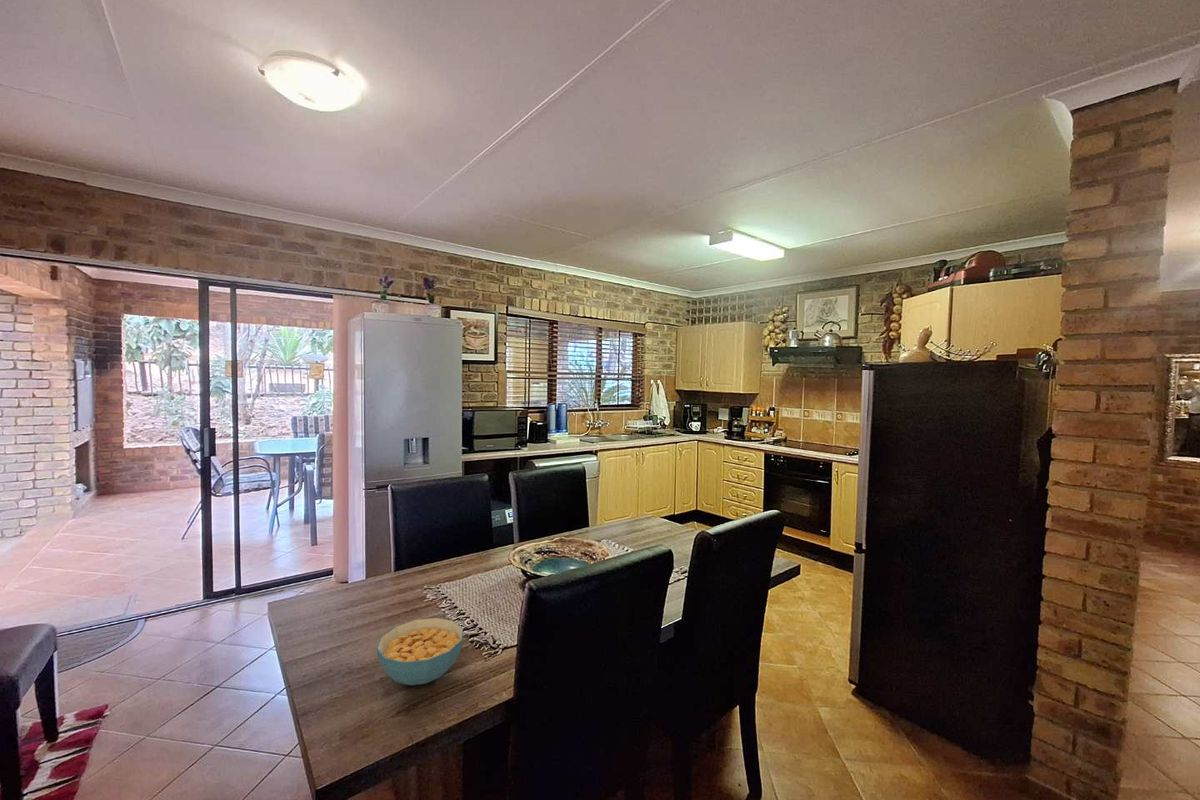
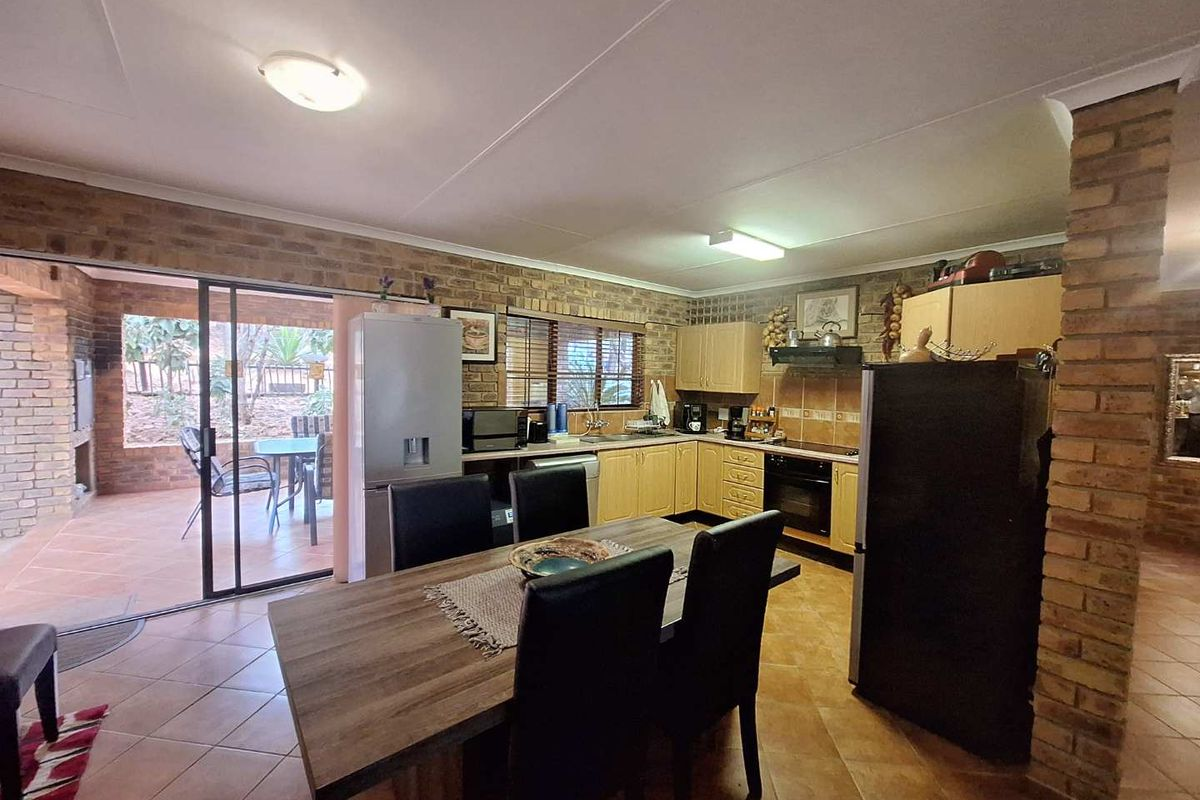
- cereal bowl (421, 657)
